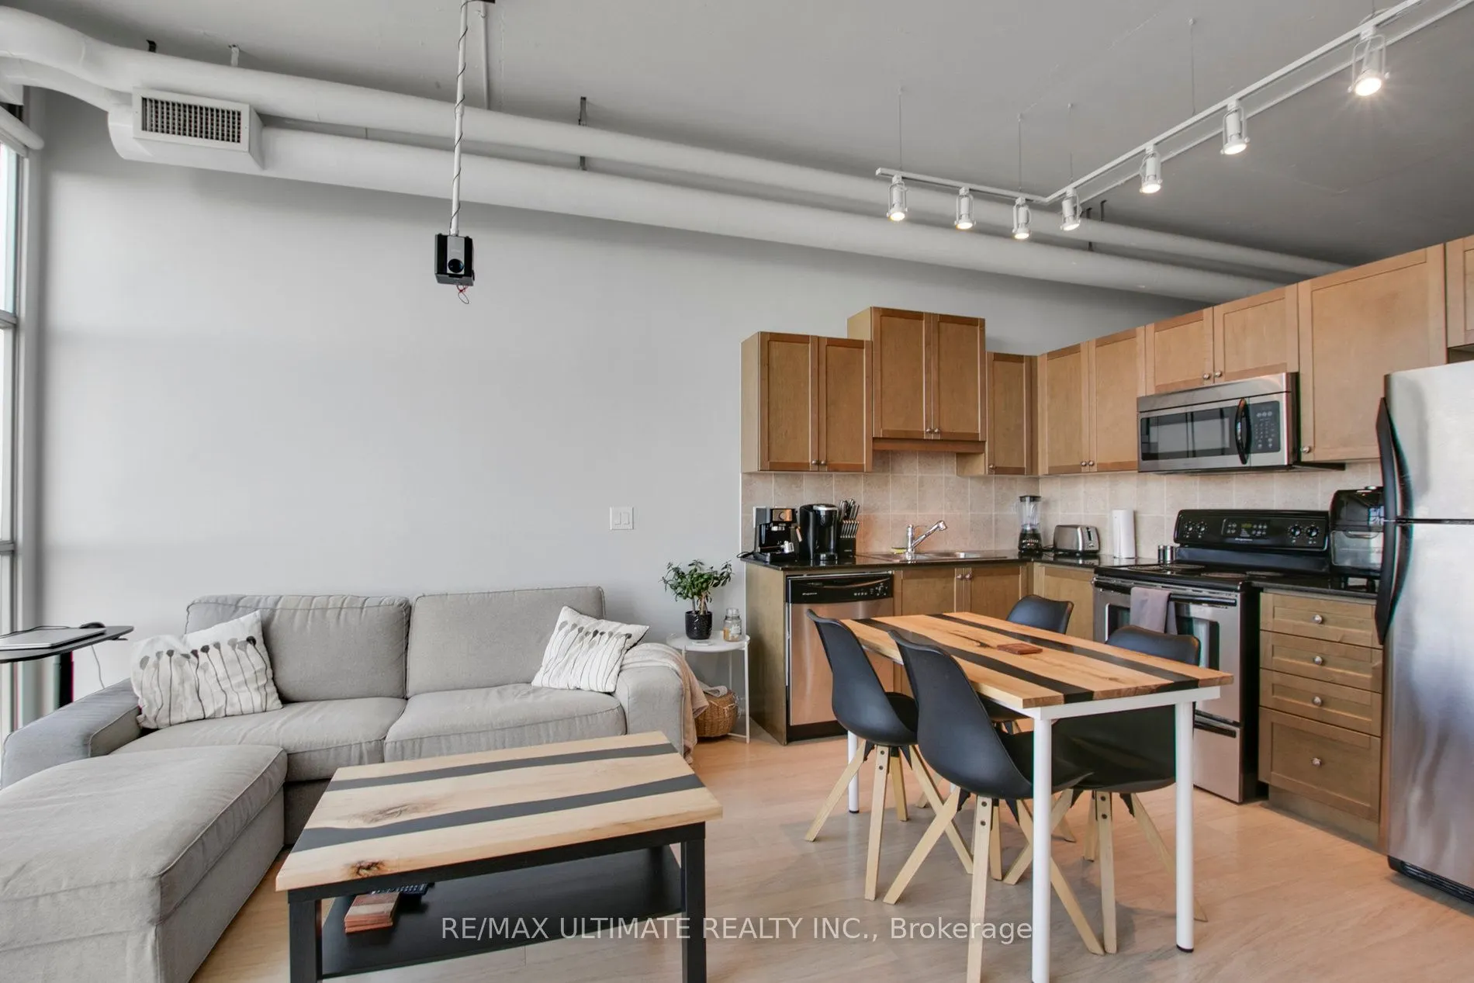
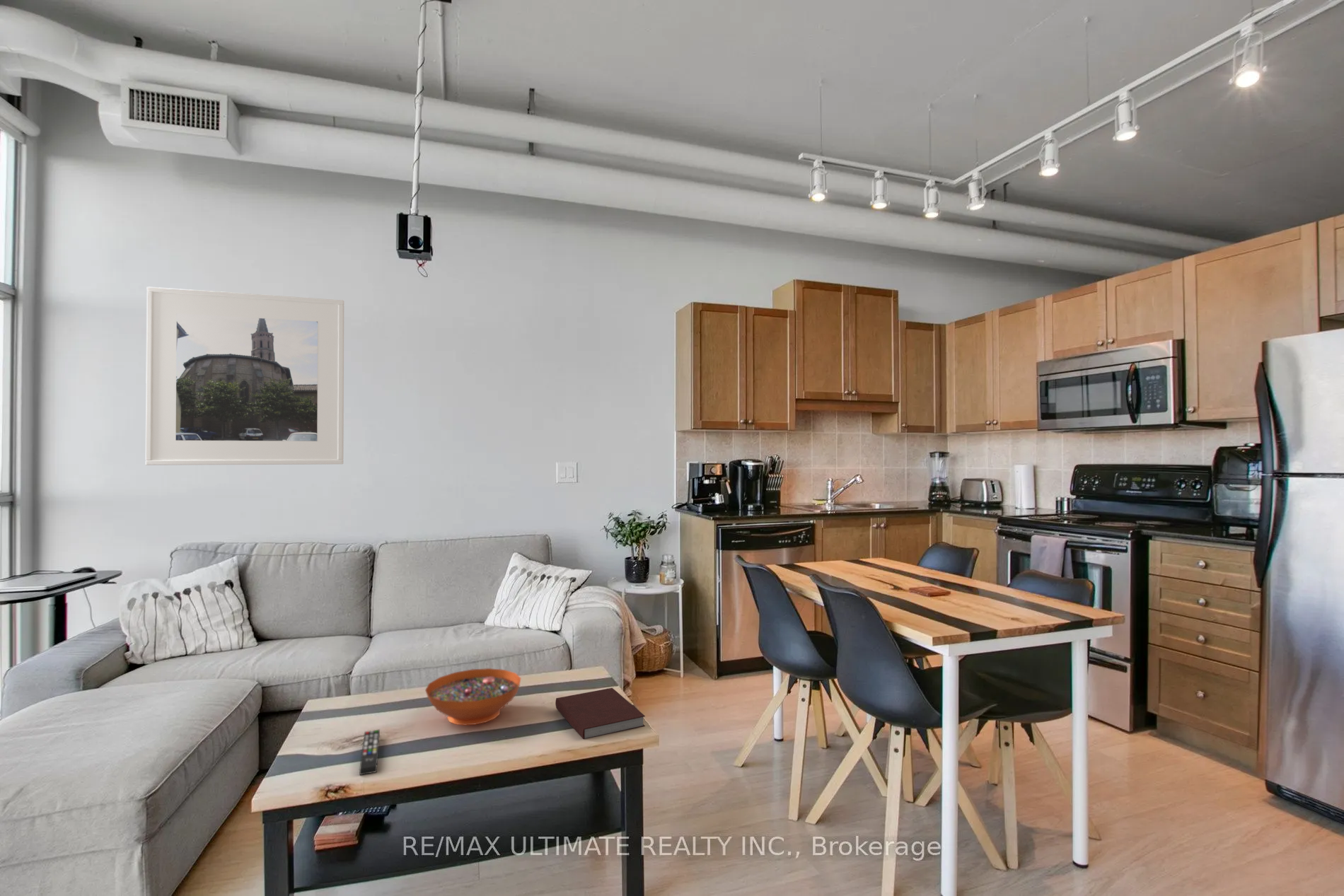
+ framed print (249, 379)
+ remote control (370, 750)
+ notebook (598, 711)
+ decorative bowl (474, 699)
